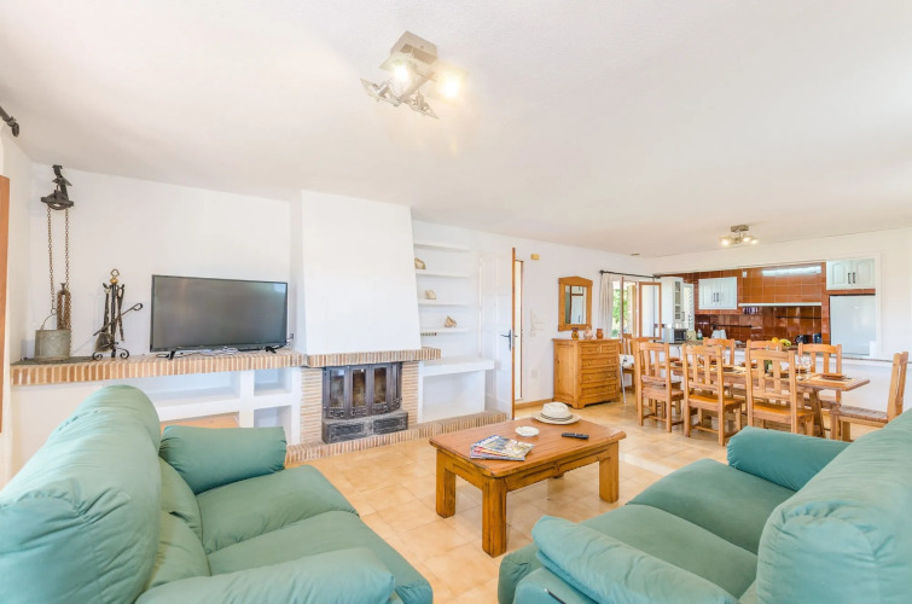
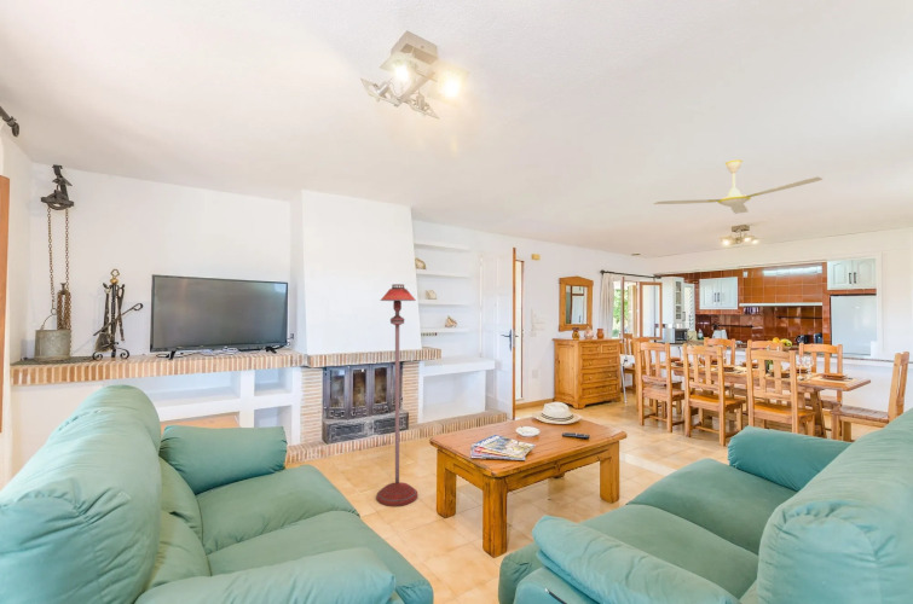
+ ceiling fan (730, 190)
+ floor lamp (397, 390)
